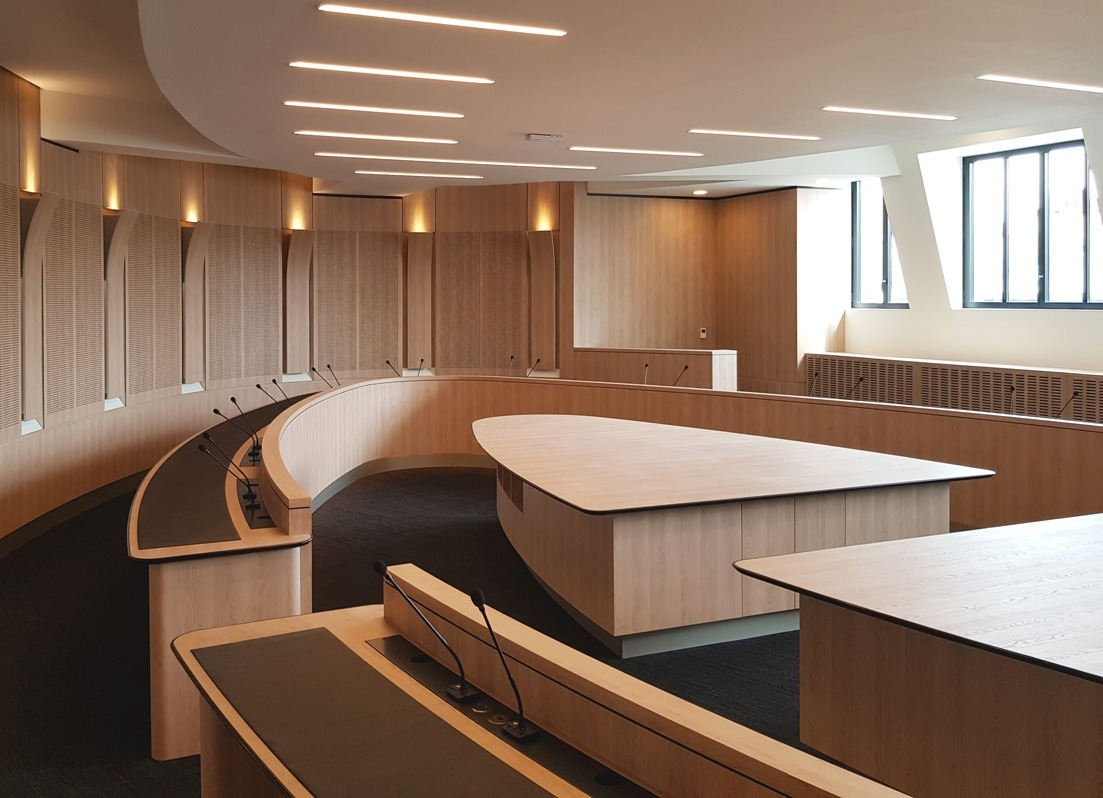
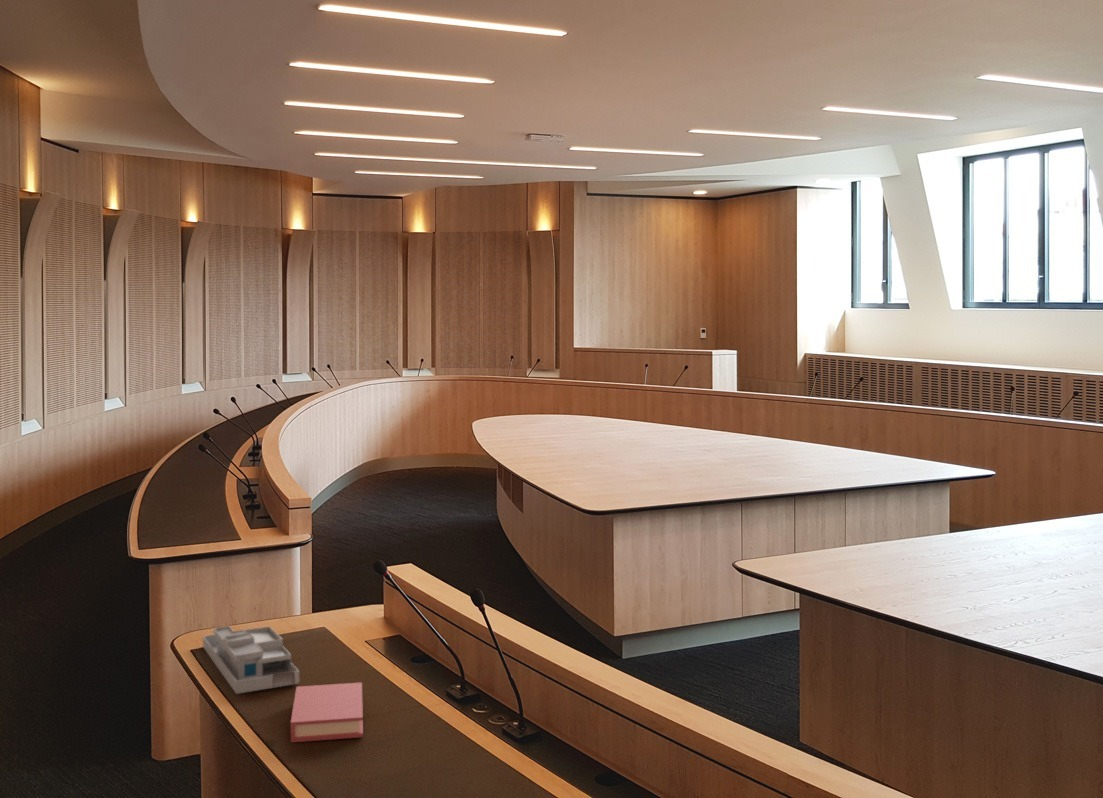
+ desk organizer (248, 649)
+ book (328, 710)
